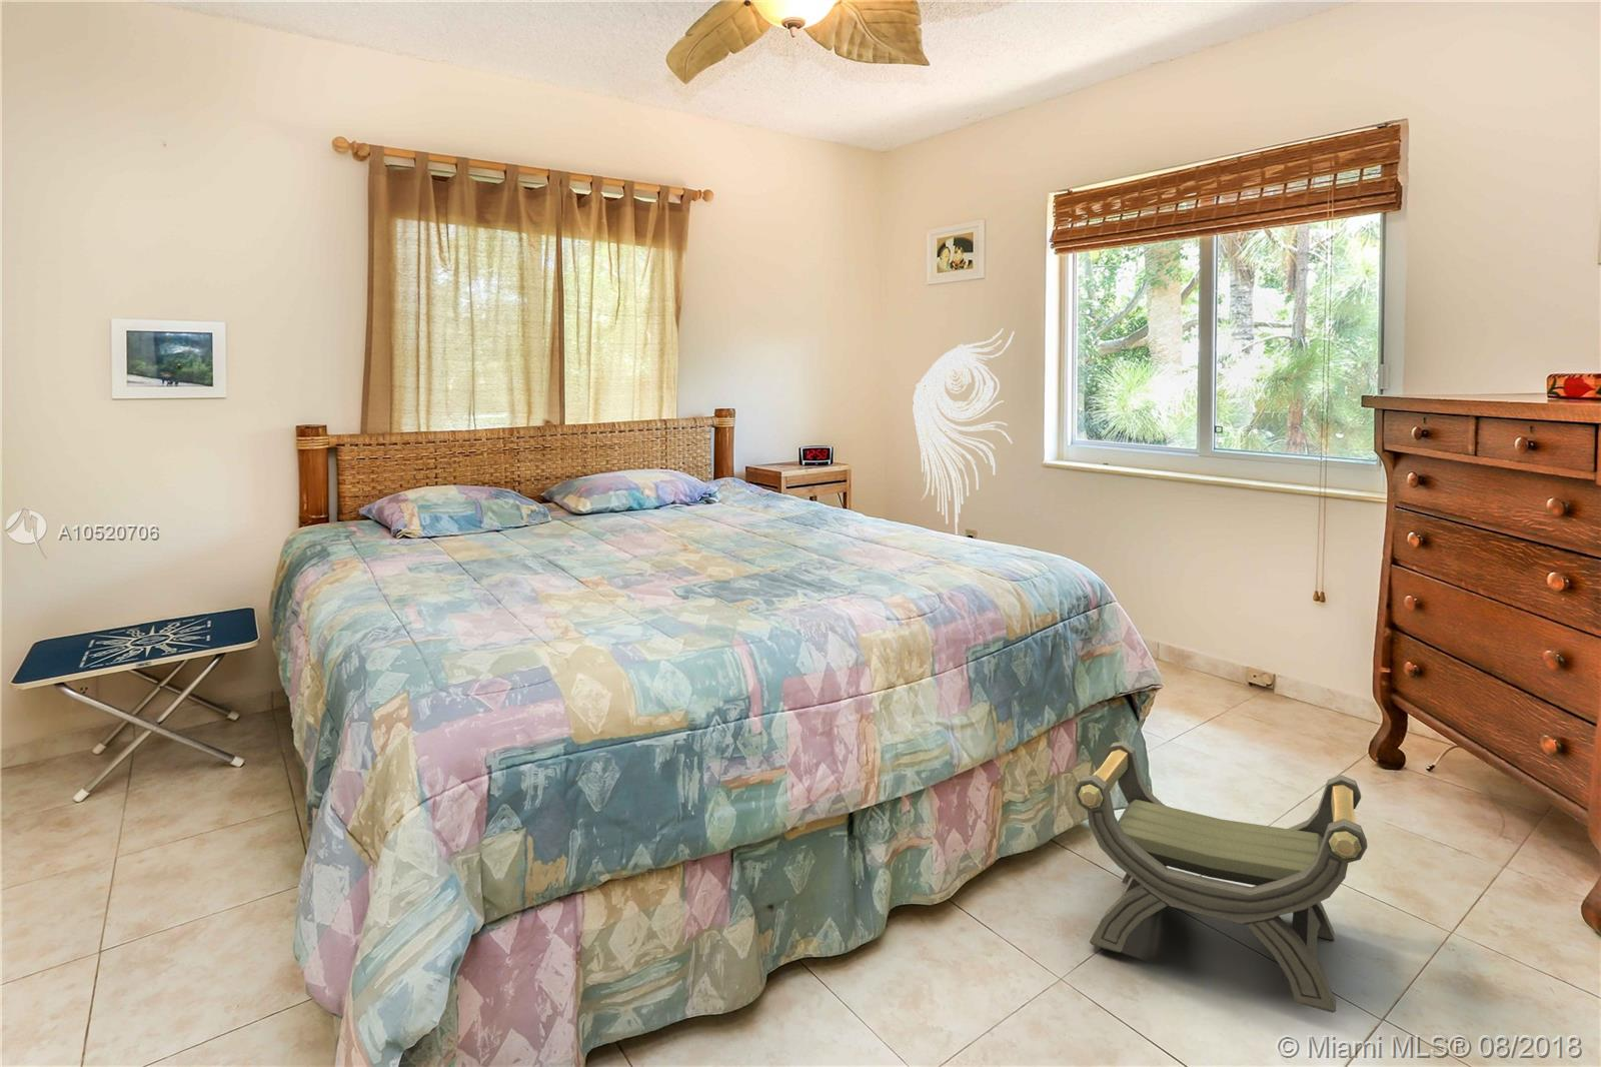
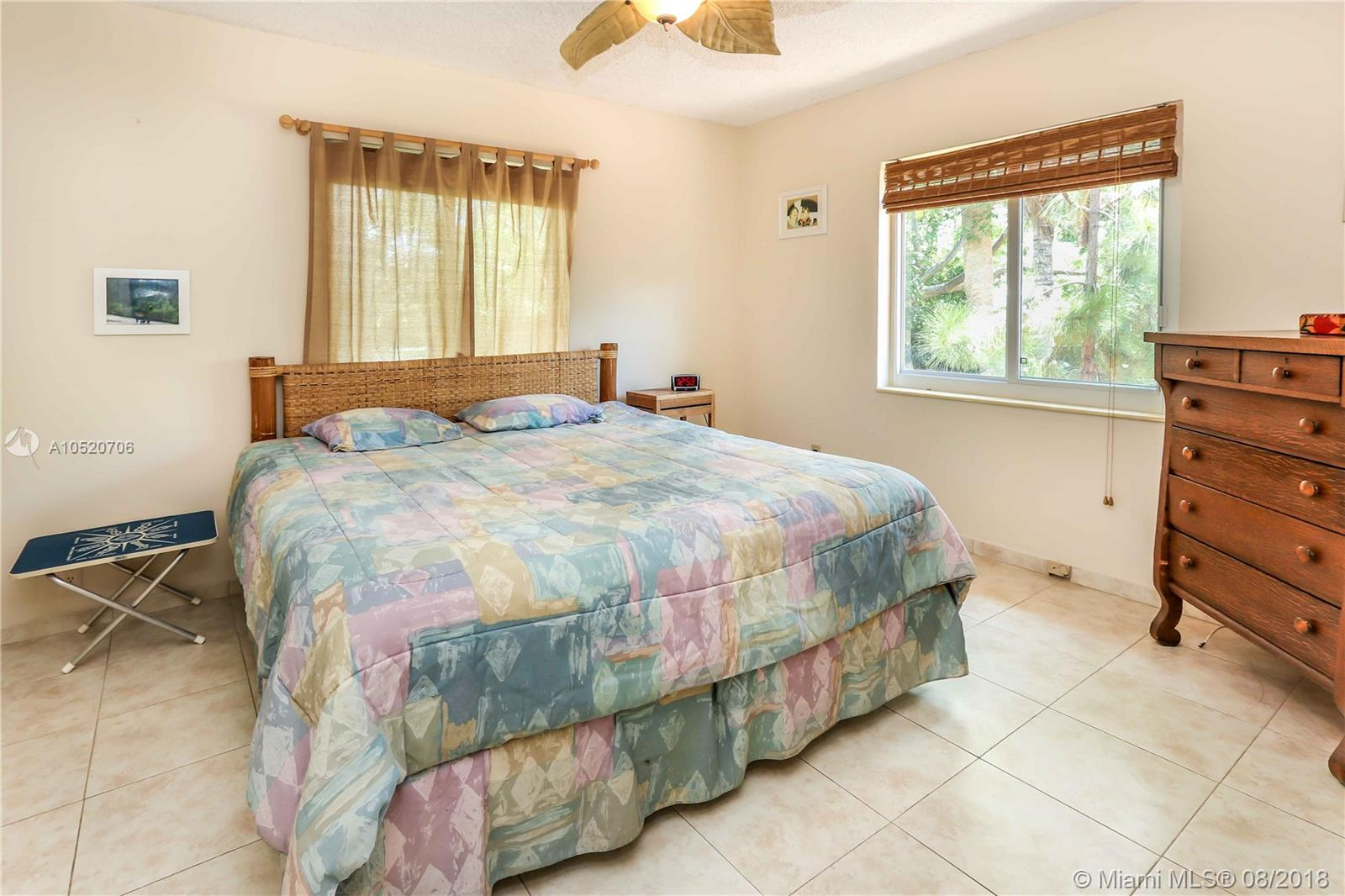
- wall sculpture (958, 436)
- stool (1215, 859)
